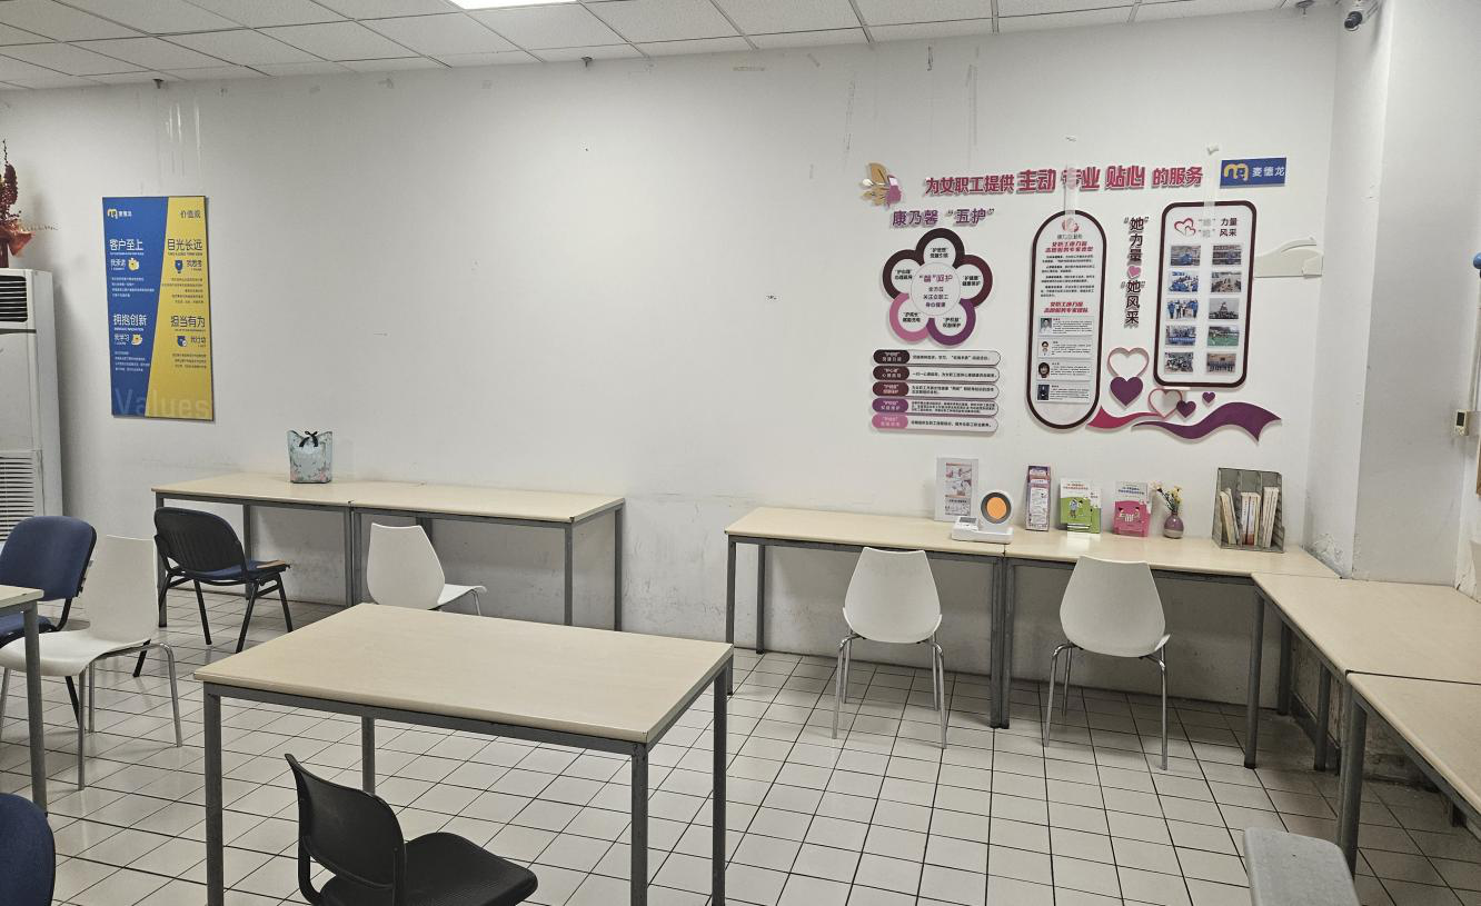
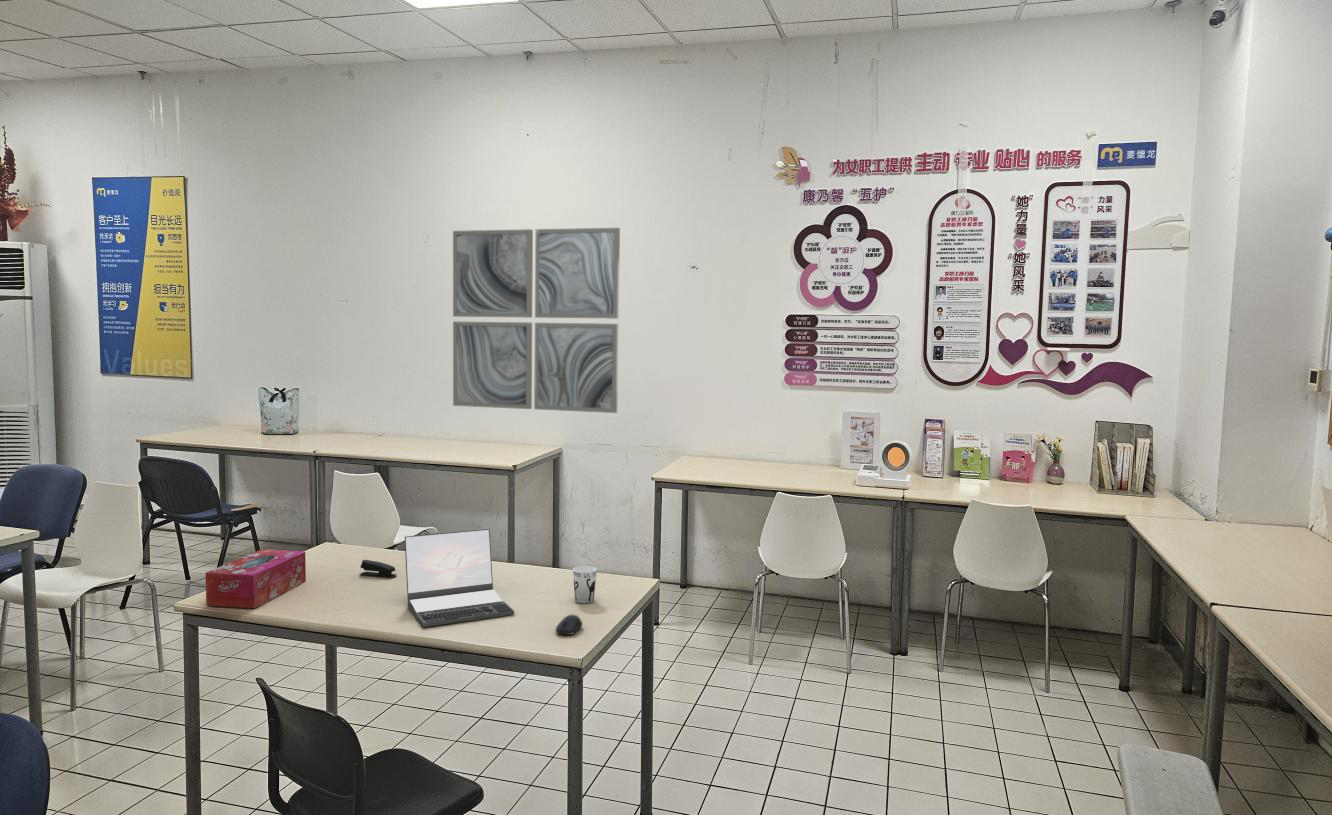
+ tissue box (258, 577)
+ laptop (458, 574)
+ computer mouse (569, 623)
+ wall art (535, 317)
+ stapler (378, 568)
+ cup (584, 584)
